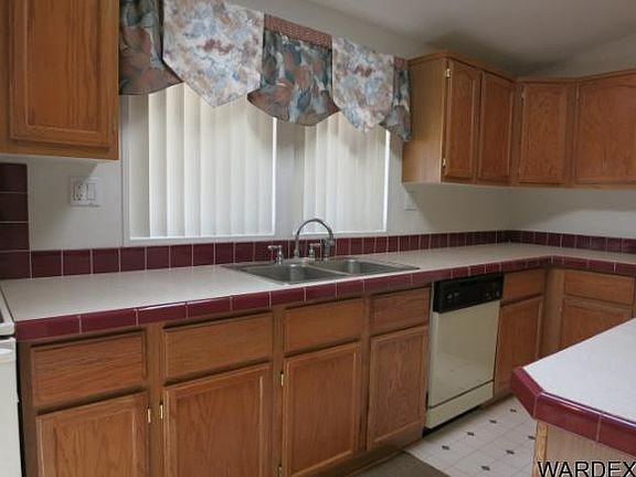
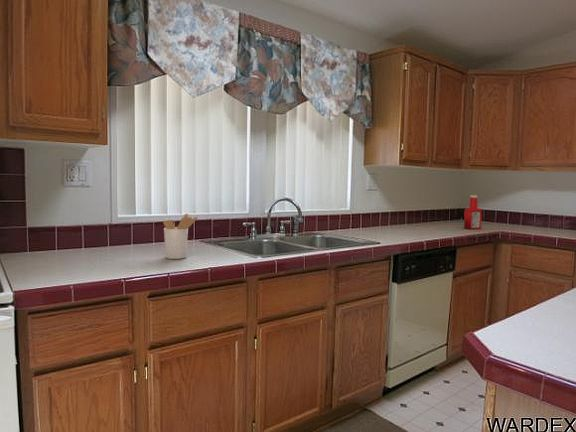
+ utensil holder (180, 236)
+ soap bottle (473, 211)
